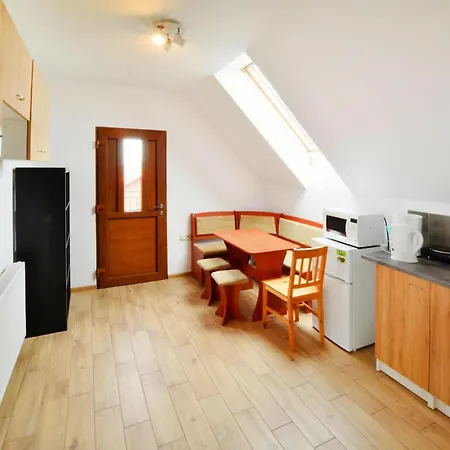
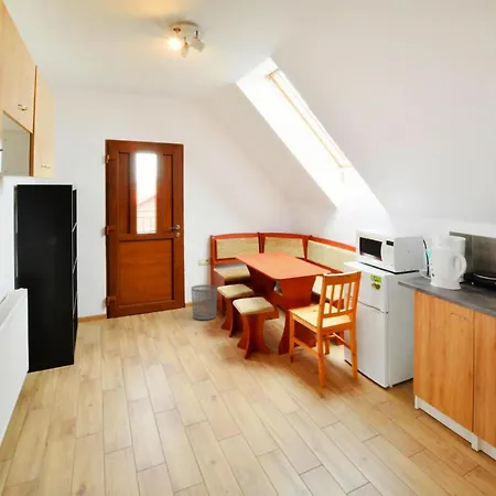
+ waste bin (204, 302)
